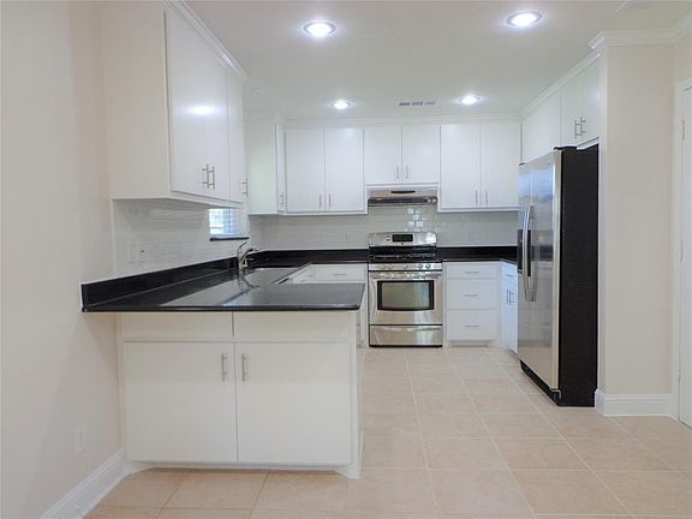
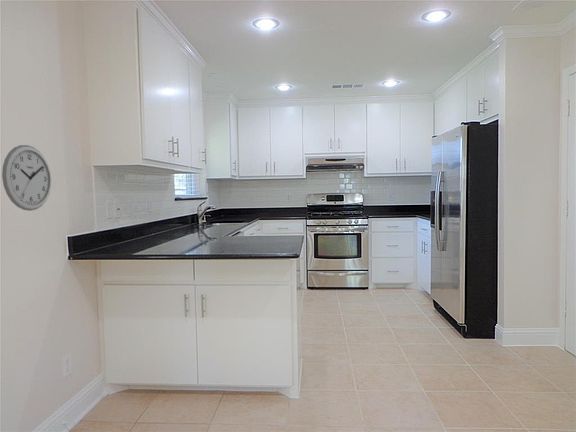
+ wall clock (29, 177)
